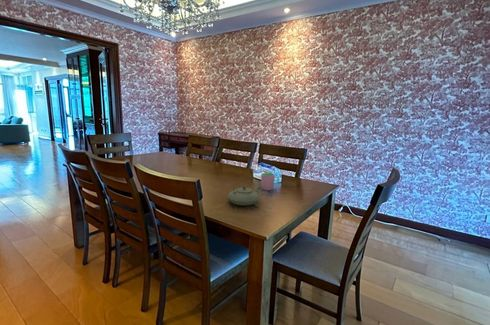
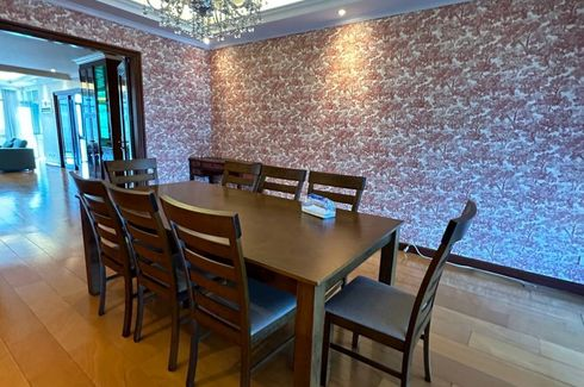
- teapot (245, 189)
- cup (269, 181)
